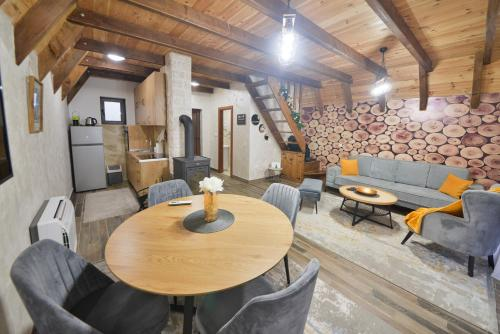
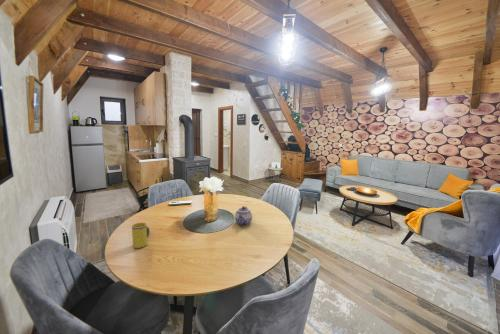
+ teapot (243, 214)
+ mug (142, 234)
